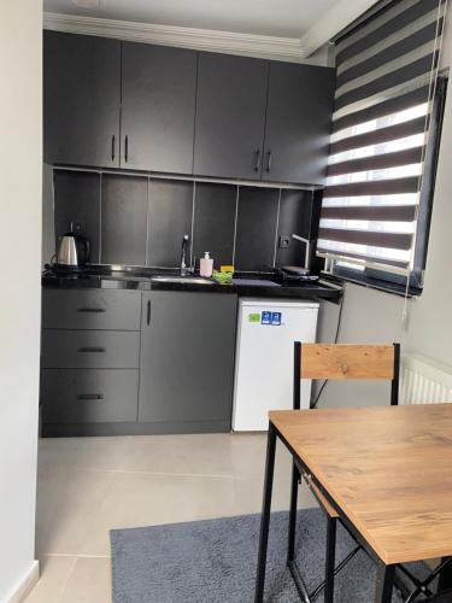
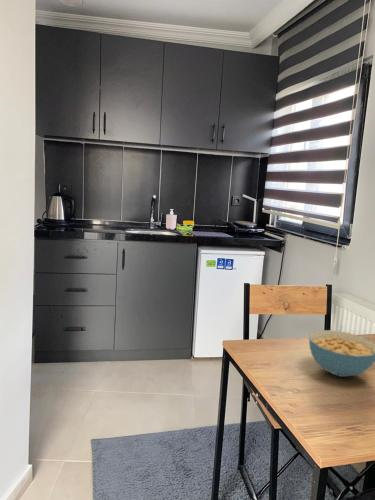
+ cereal bowl (340, 357)
